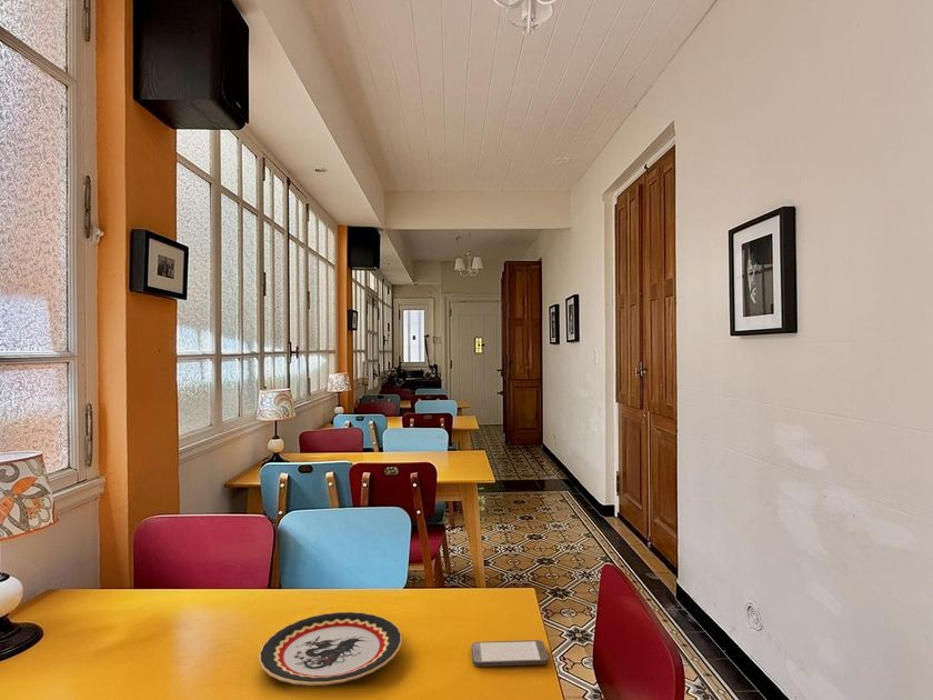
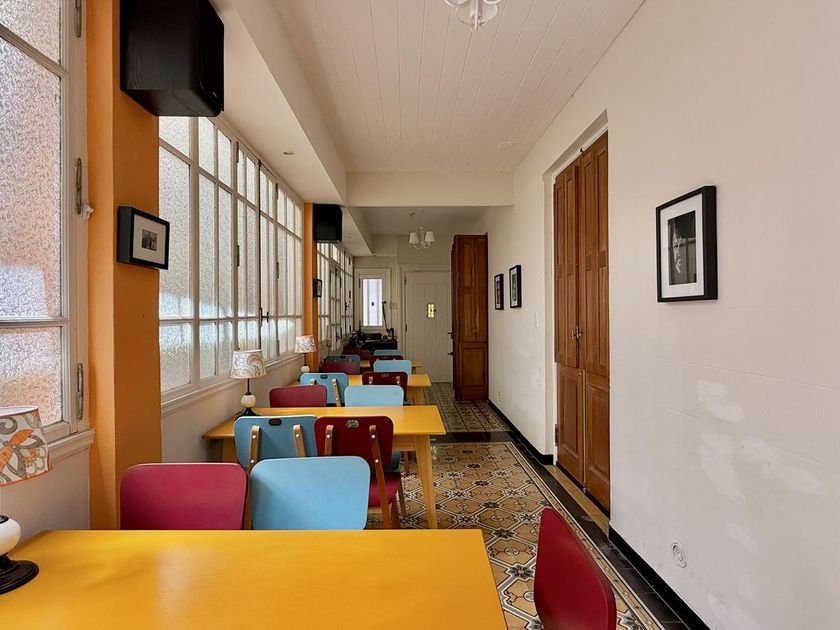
- smartphone (509, 653)
- plate (332, 649)
